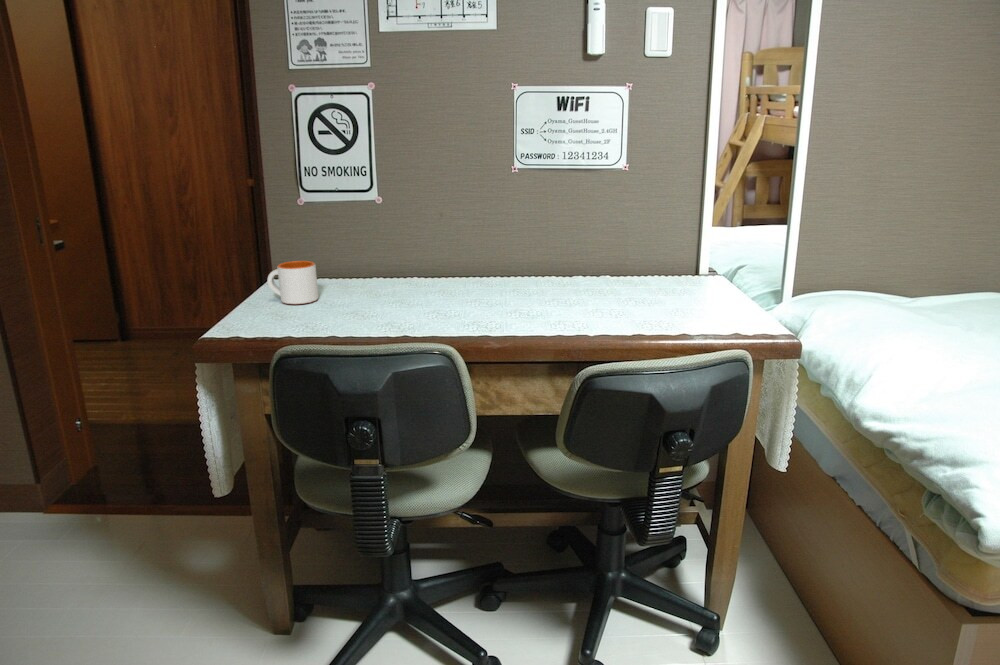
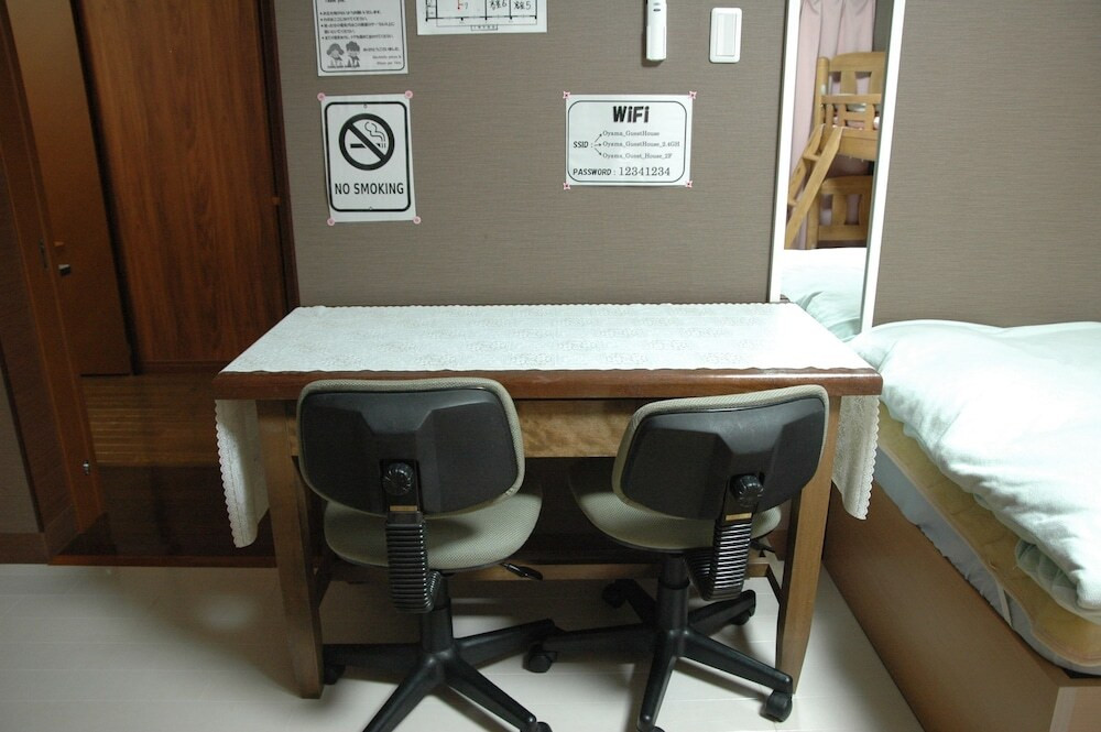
- mug (292, 282)
